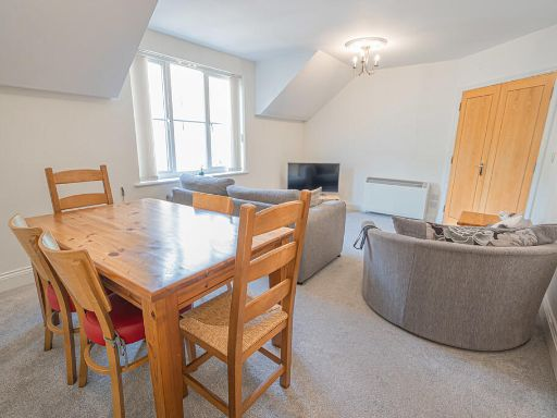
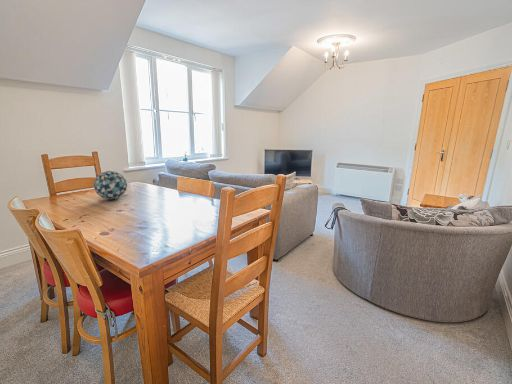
+ decorative ball (111, 185)
